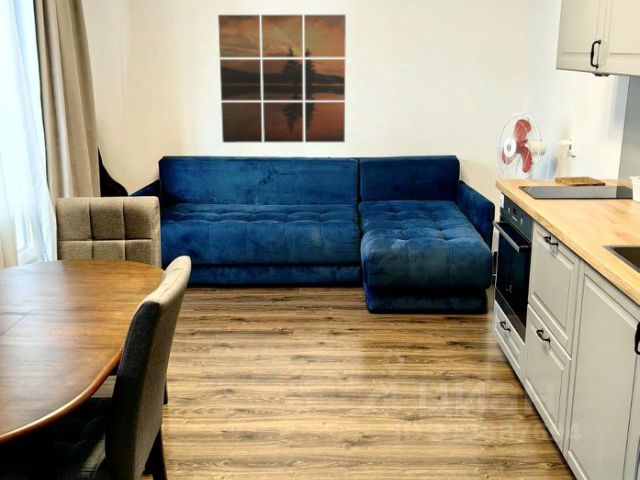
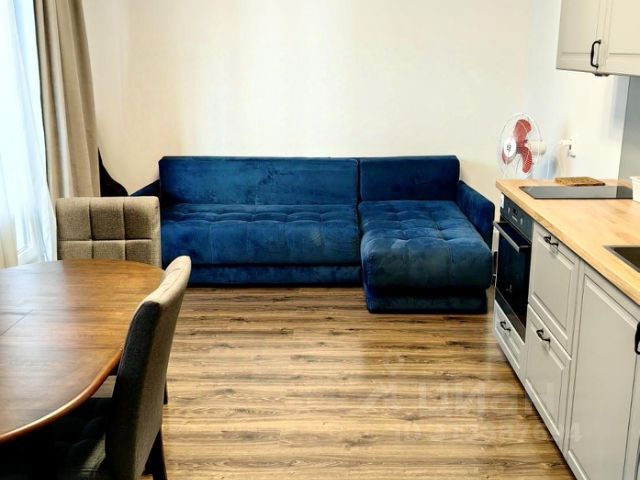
- wall art (282, 79)
